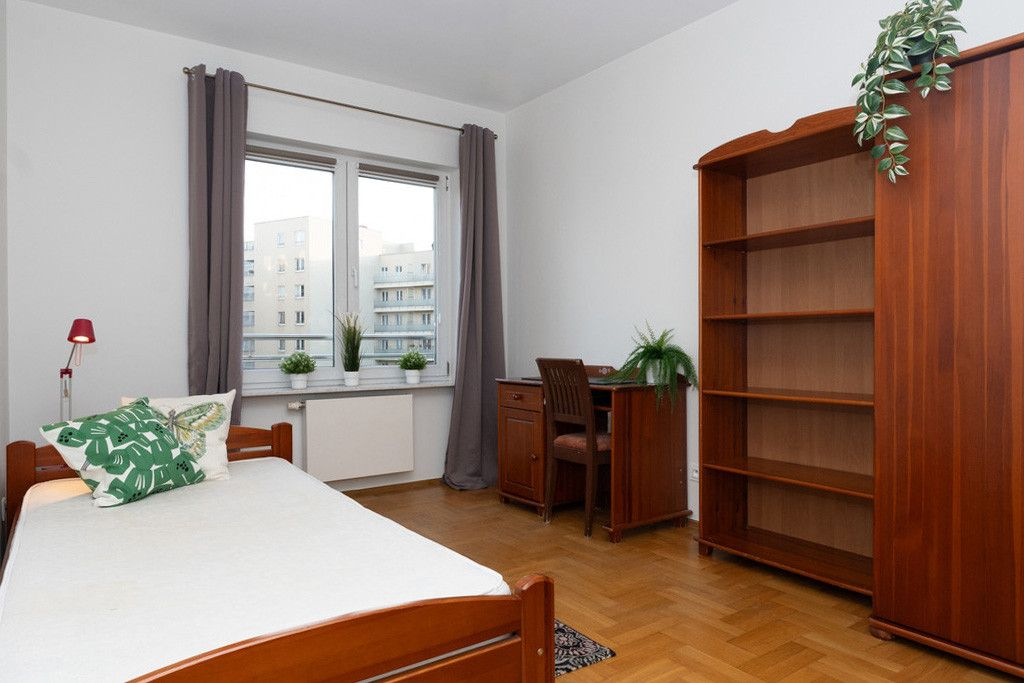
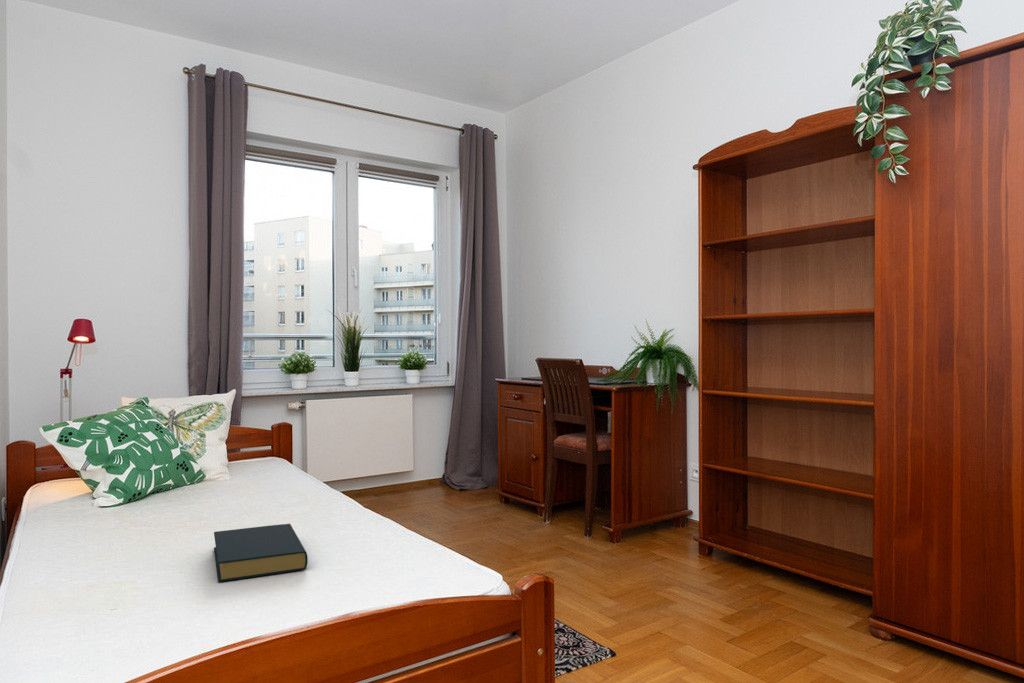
+ hardback book (258, 549)
